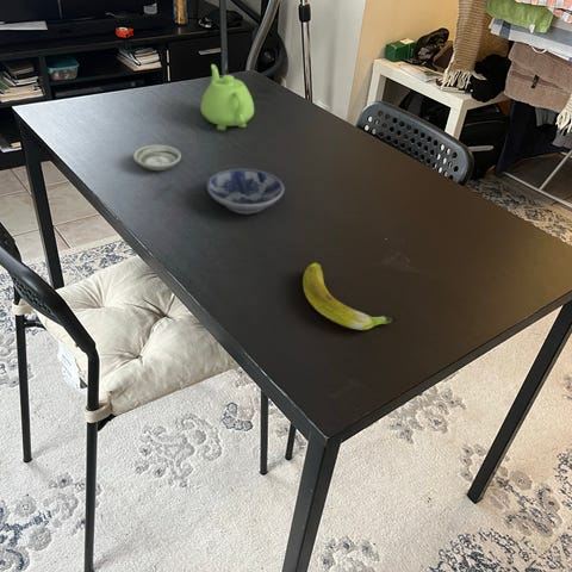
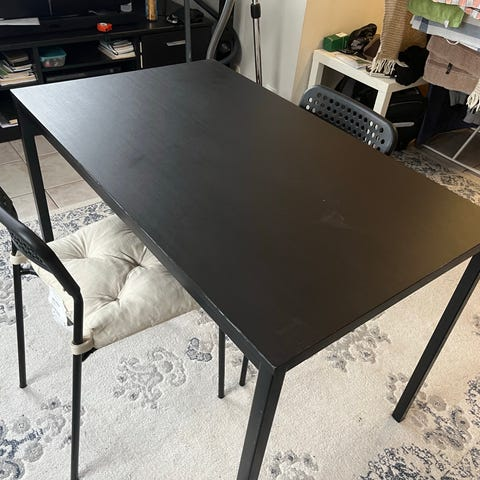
- saucer (157, 160)
- bowl (244, 193)
- teapot (225, 98)
- banana (335, 299)
